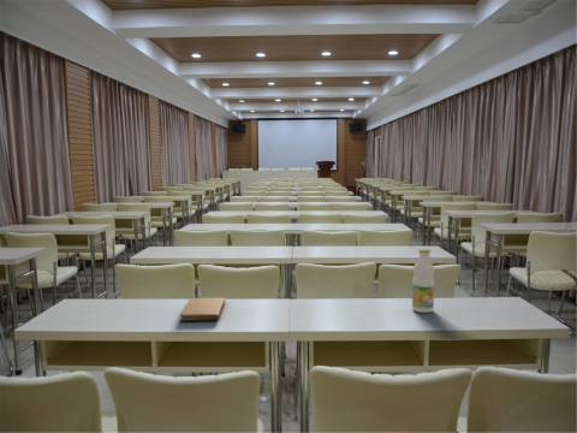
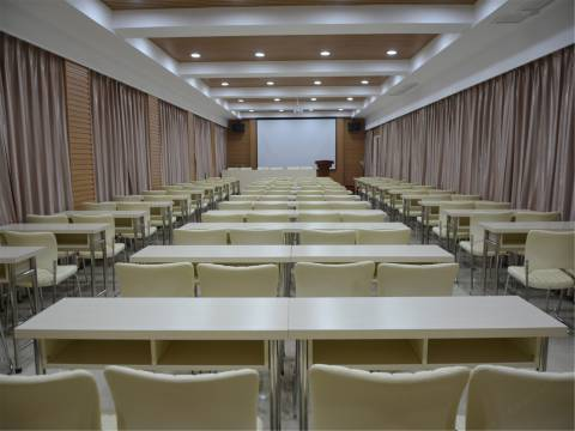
- notebook (203, 308)
- bottle (423, 279)
